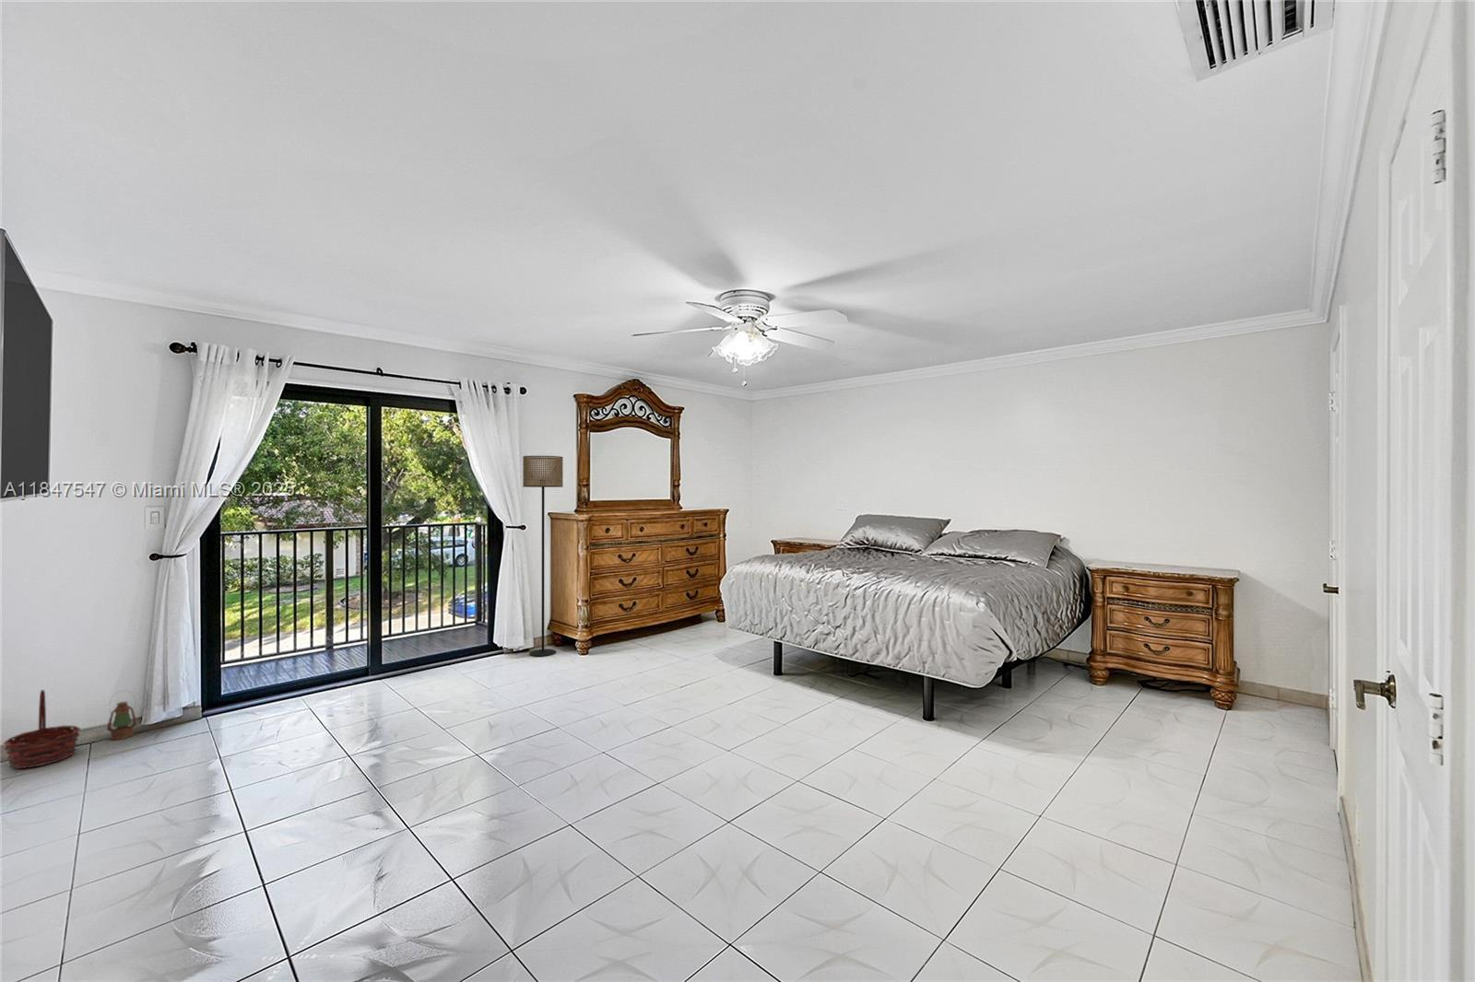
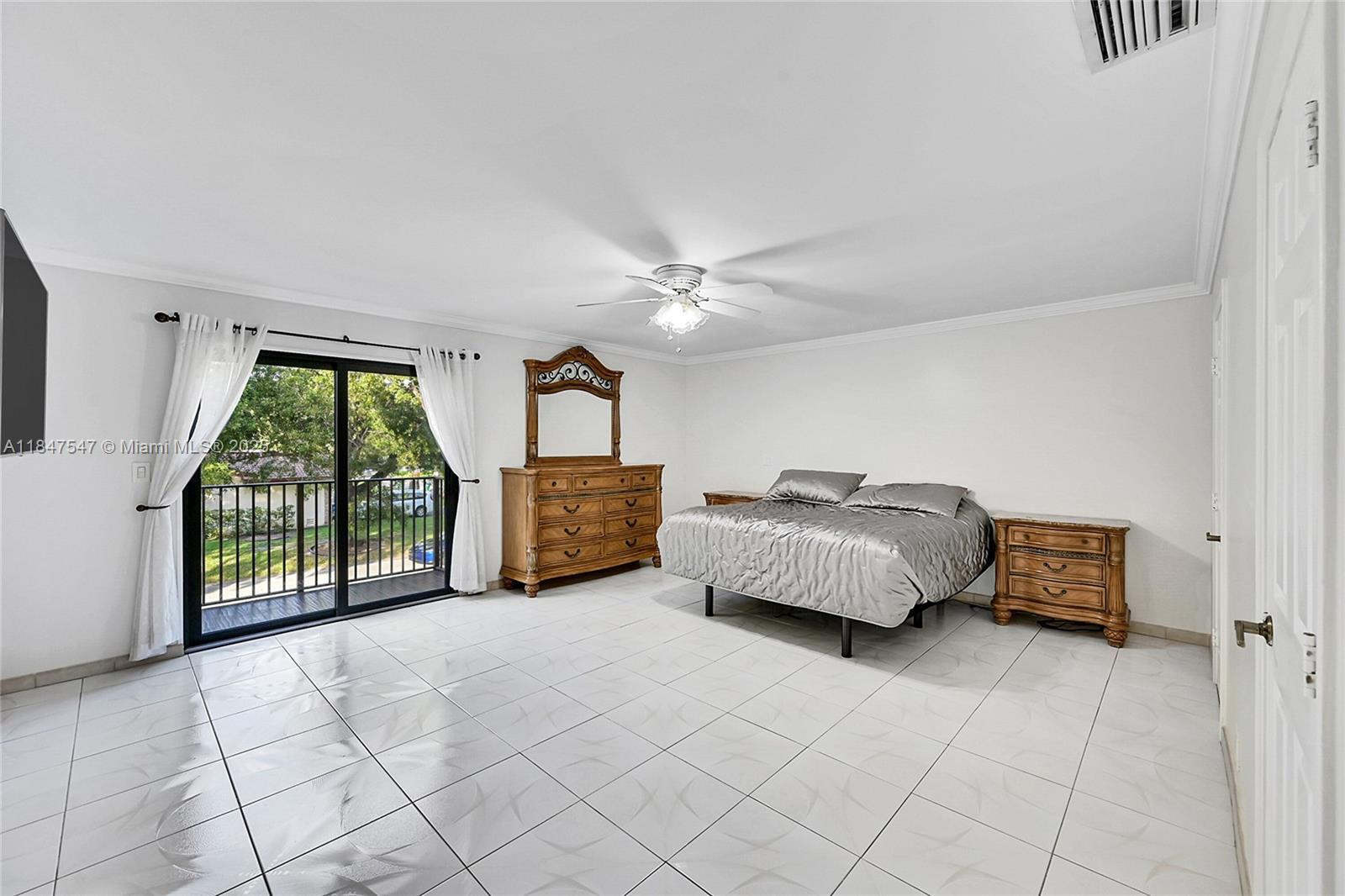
- floor lamp (543, 555)
- basket (43, 724)
- lantern (122, 713)
